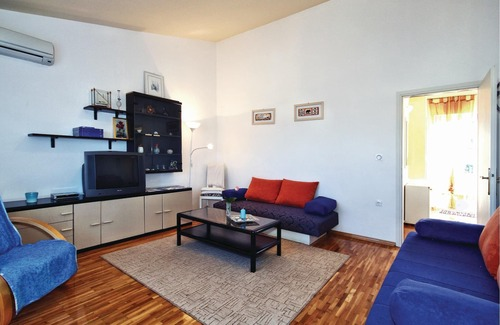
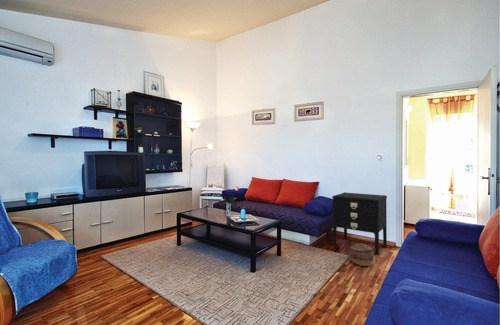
+ nightstand (359, 220)
+ basket (361, 253)
